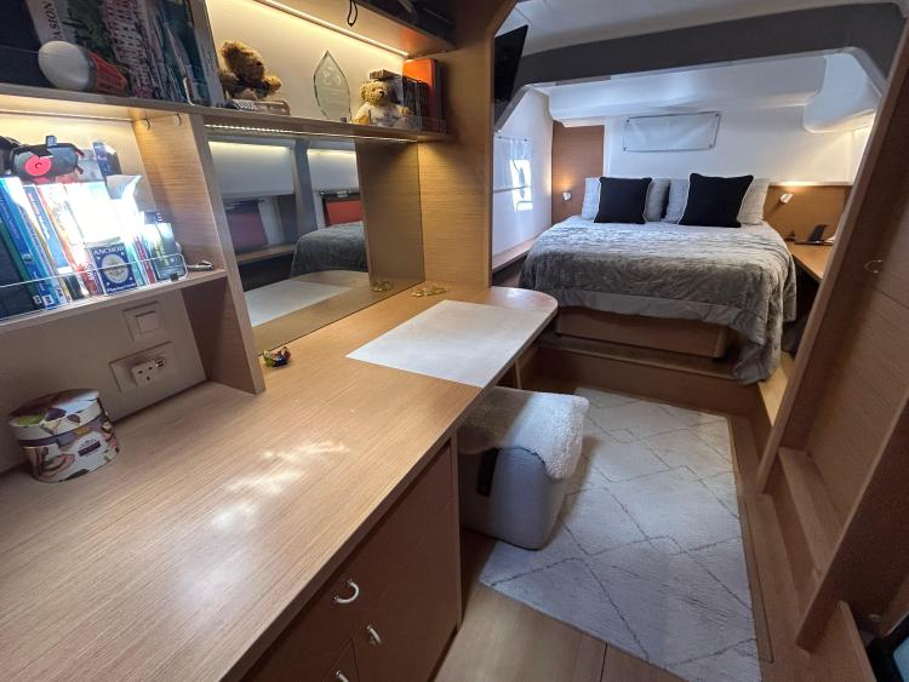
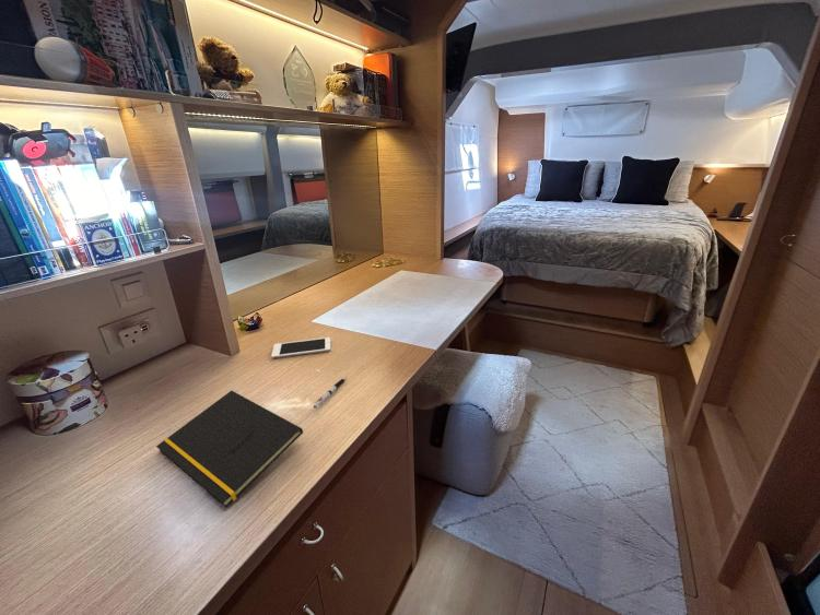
+ cell phone (302, 346)
+ notepad (229, 439)
+ pen (331, 390)
